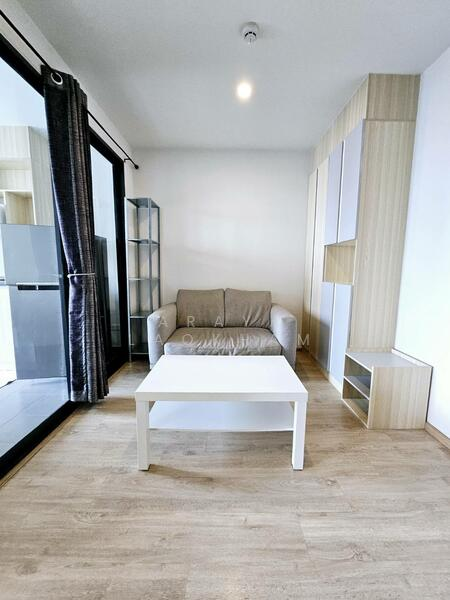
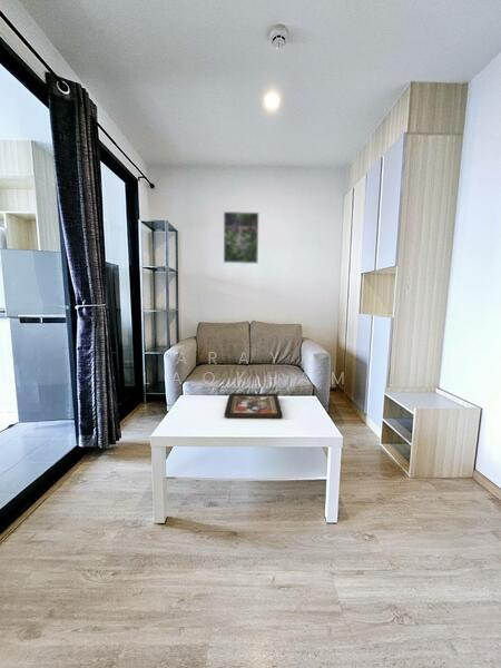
+ decorative tray (253, 404)
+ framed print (240, 237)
